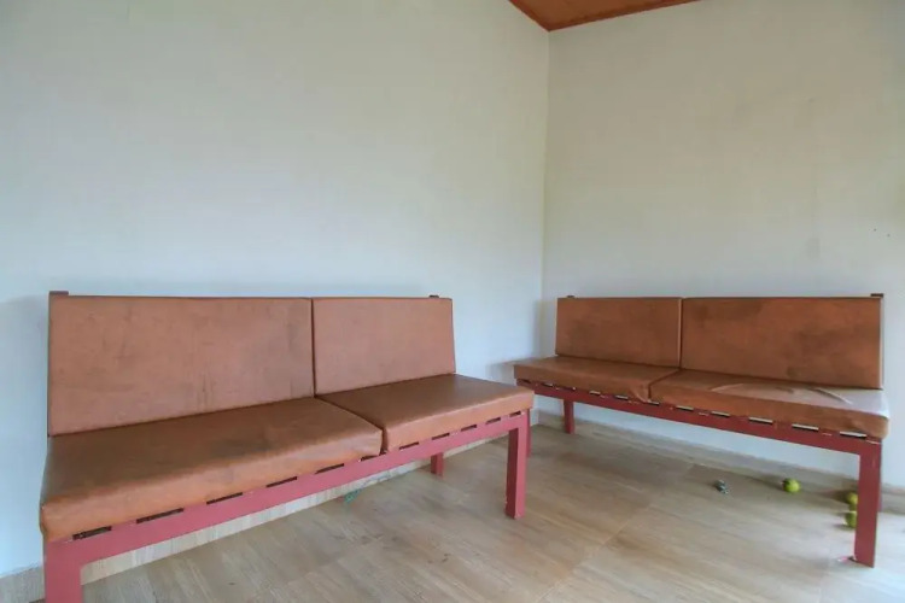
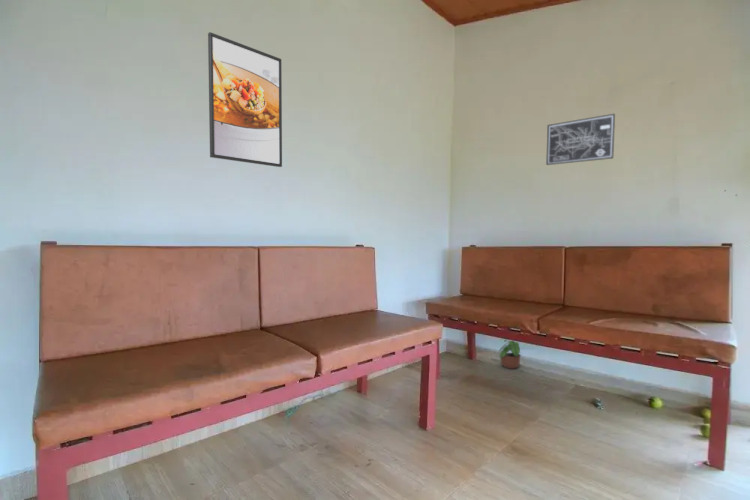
+ potted plant (510, 345)
+ wall art (578, 140)
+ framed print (247, 105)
